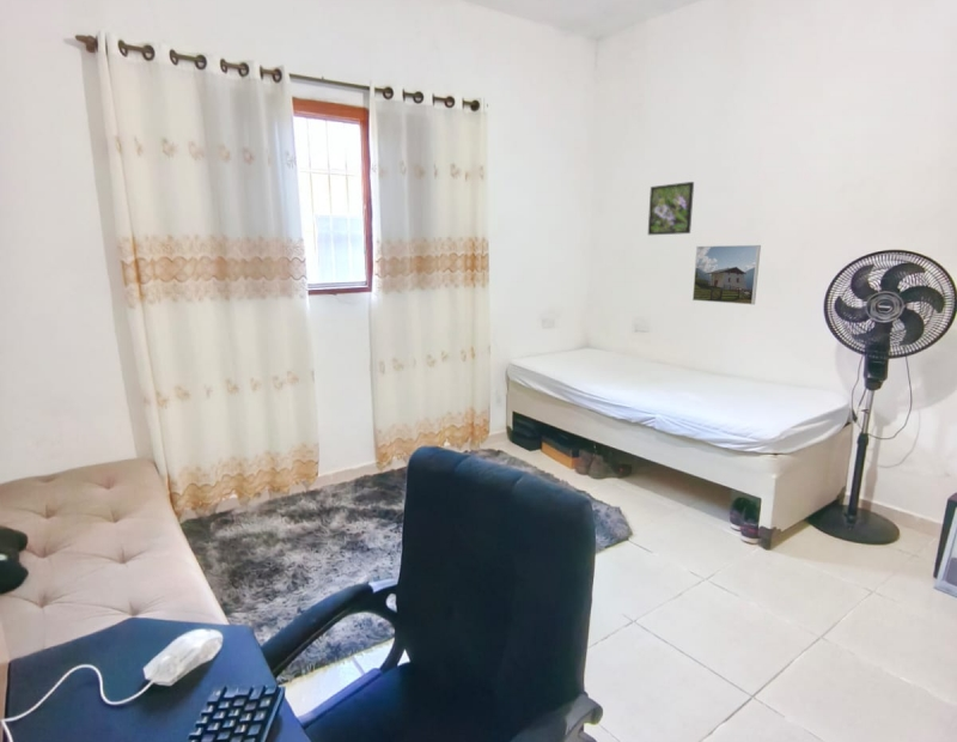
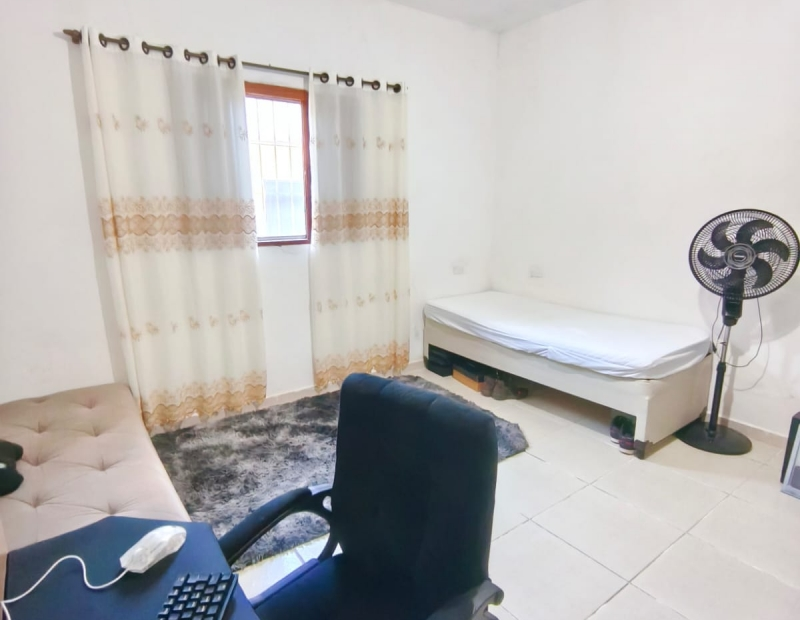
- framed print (670, 209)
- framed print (724, 274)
